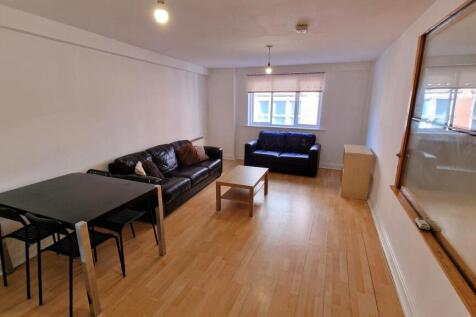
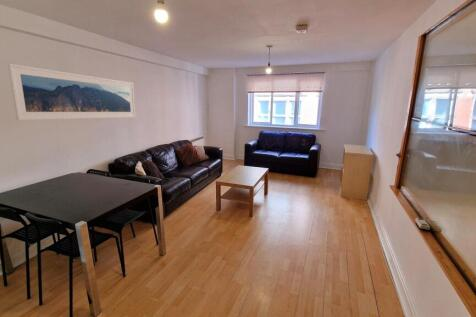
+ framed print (87, 97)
